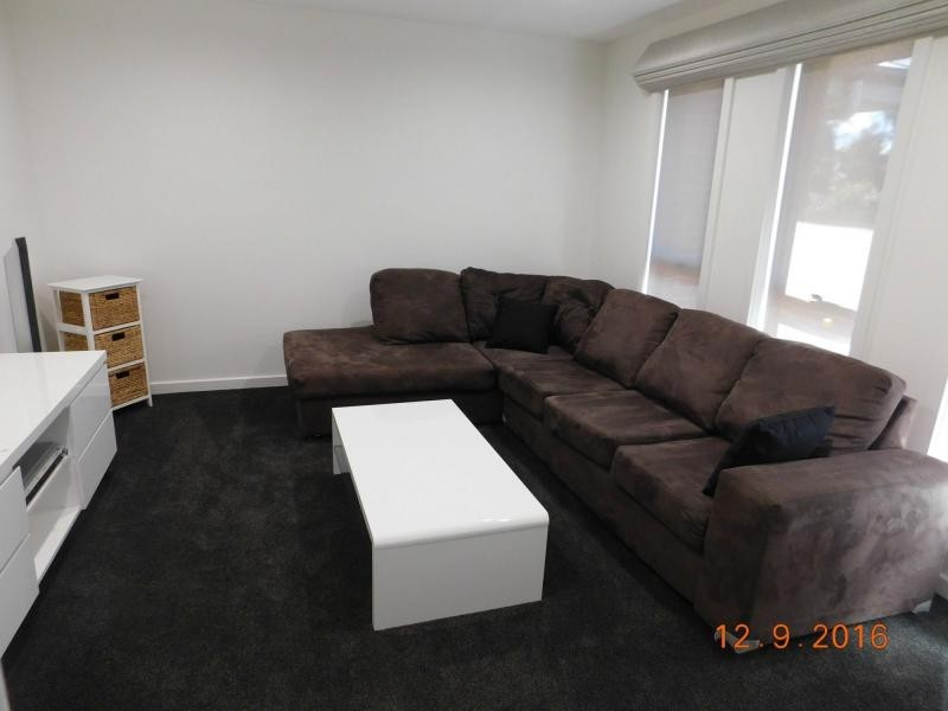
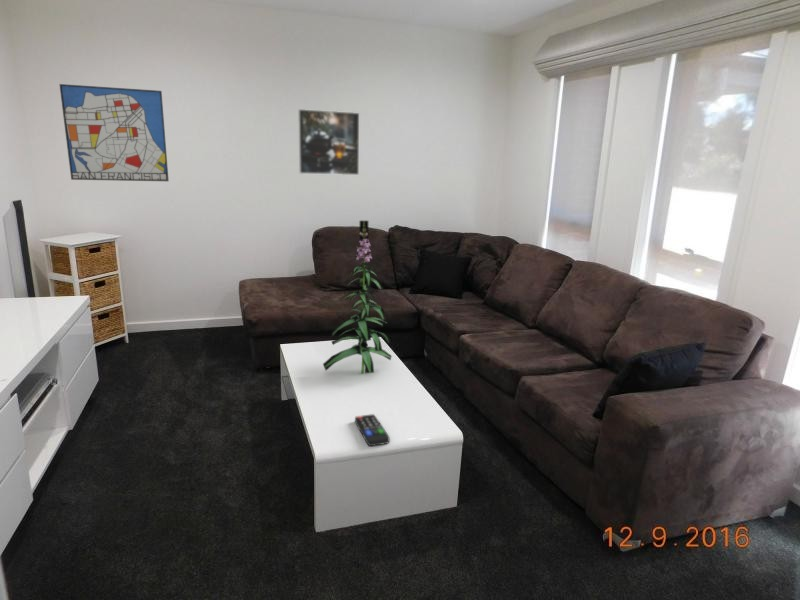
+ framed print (329, 143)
+ remote control (371, 429)
+ wall art (116, 135)
+ plant (359, 300)
